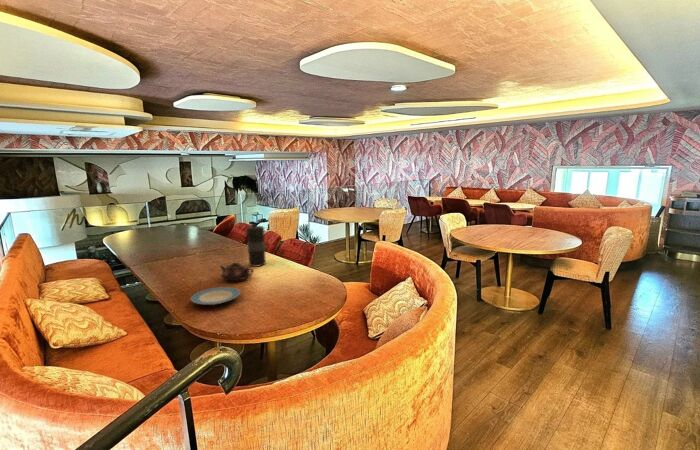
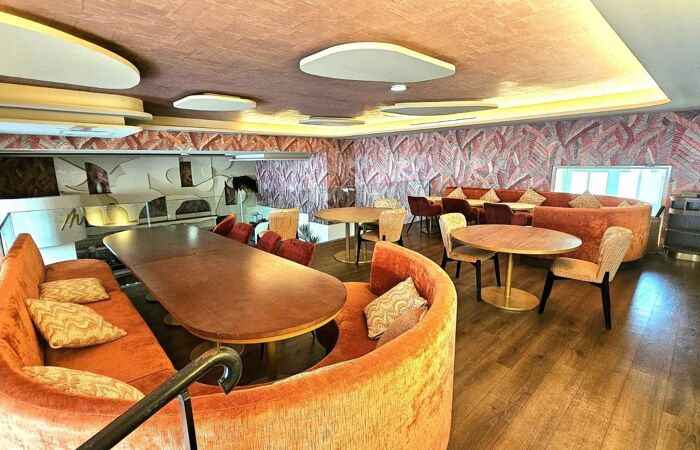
- vase (256, 245)
- plate (216, 297)
- teapot (235, 271)
